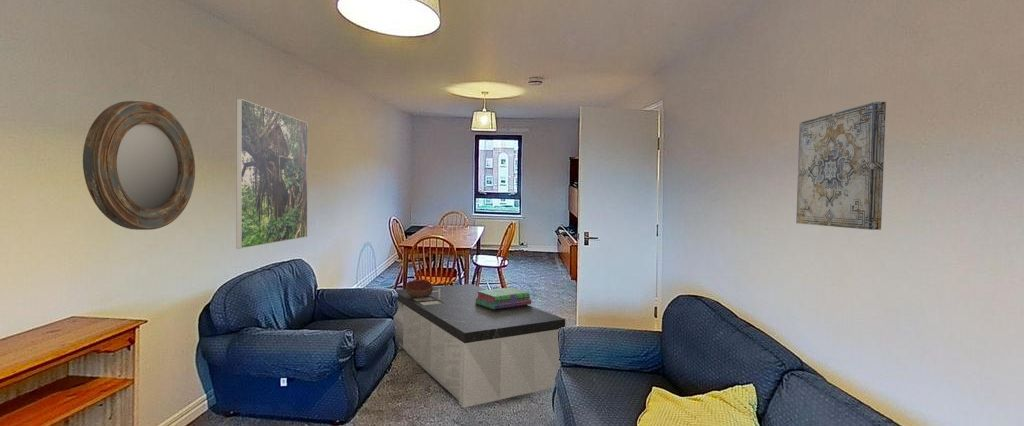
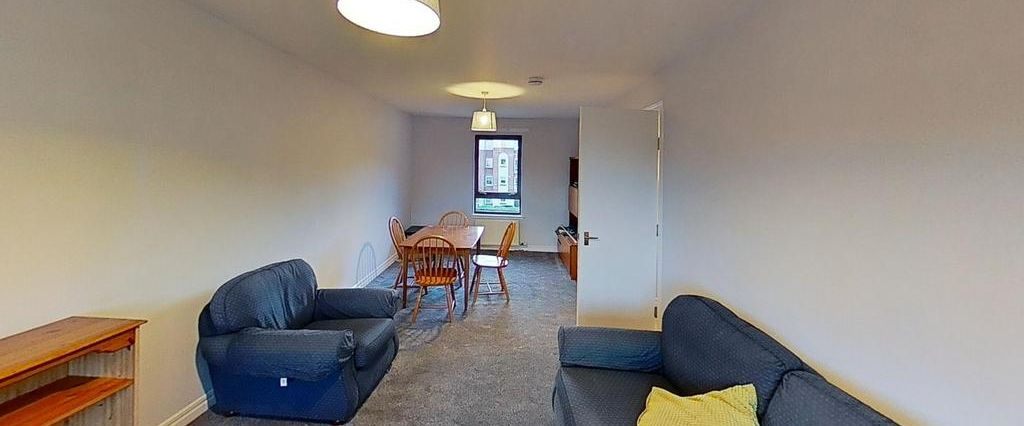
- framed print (276, 177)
- stack of books (503, 297)
- home mirror (146, 166)
- coffee table (467, 326)
- decorative bowl (418, 289)
- wall art (835, 169)
